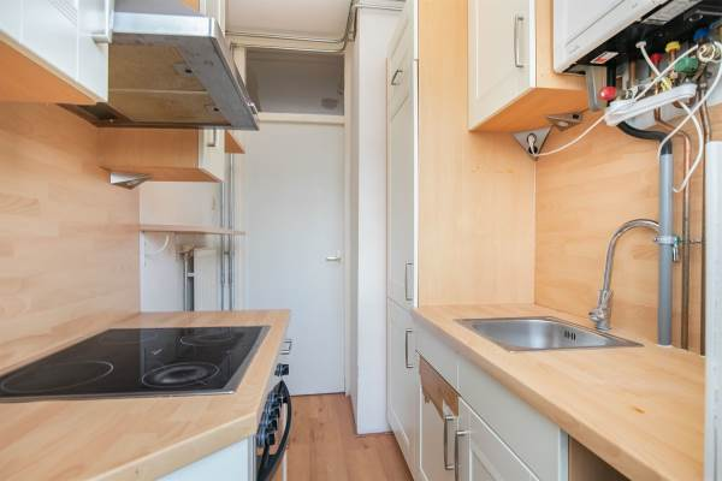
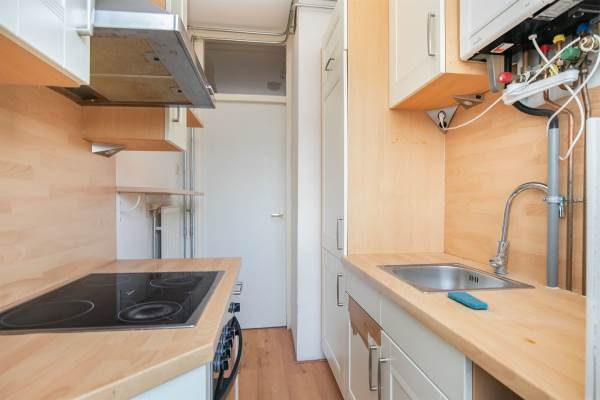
+ sponge (466, 299)
